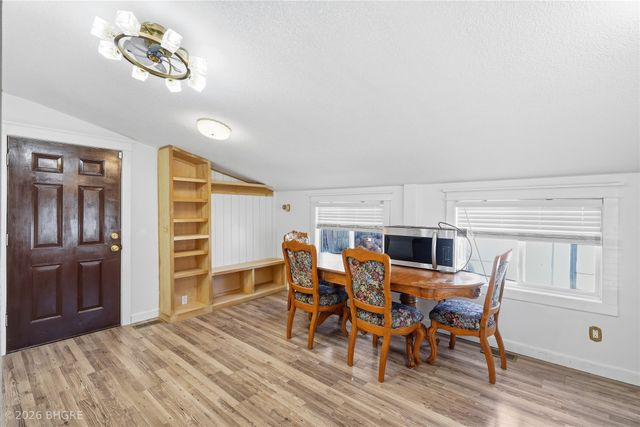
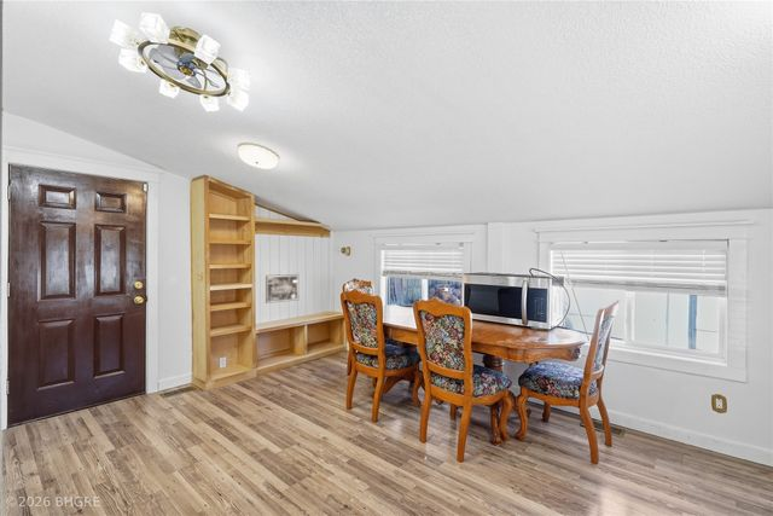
+ wall art (283, 288)
